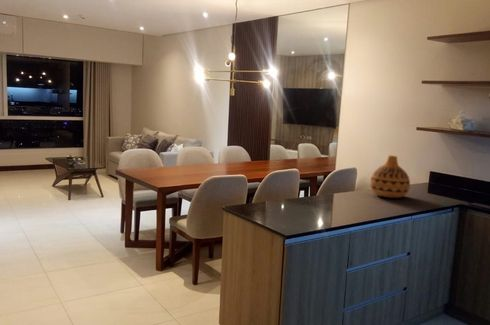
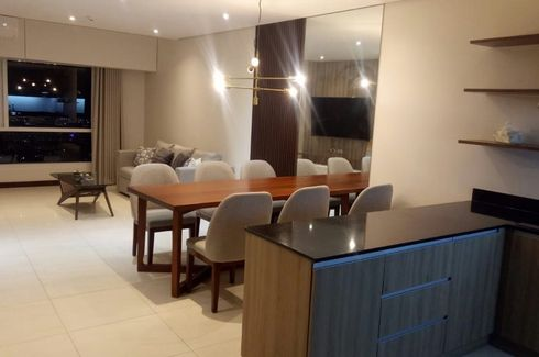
- vase (390, 176)
